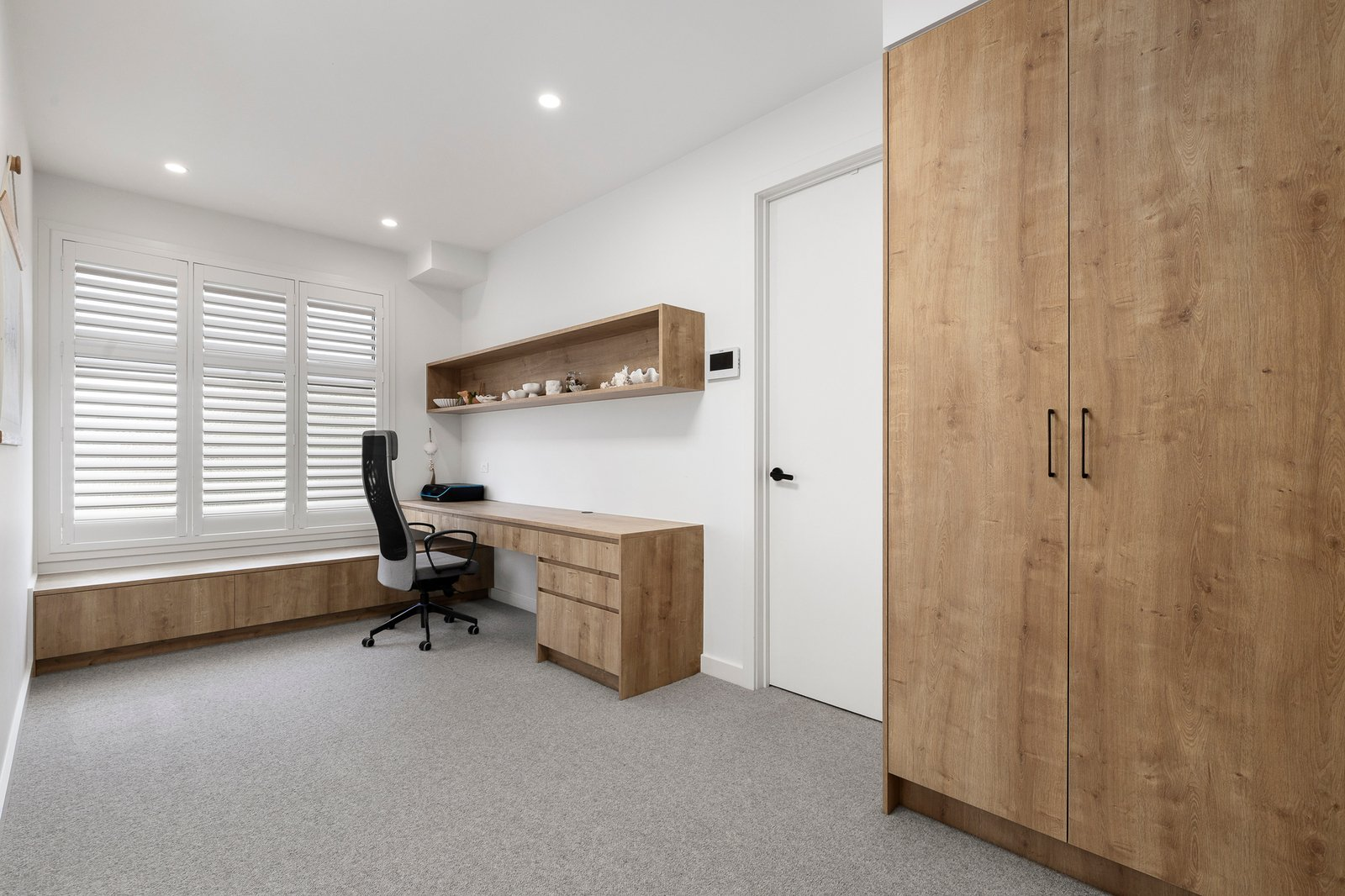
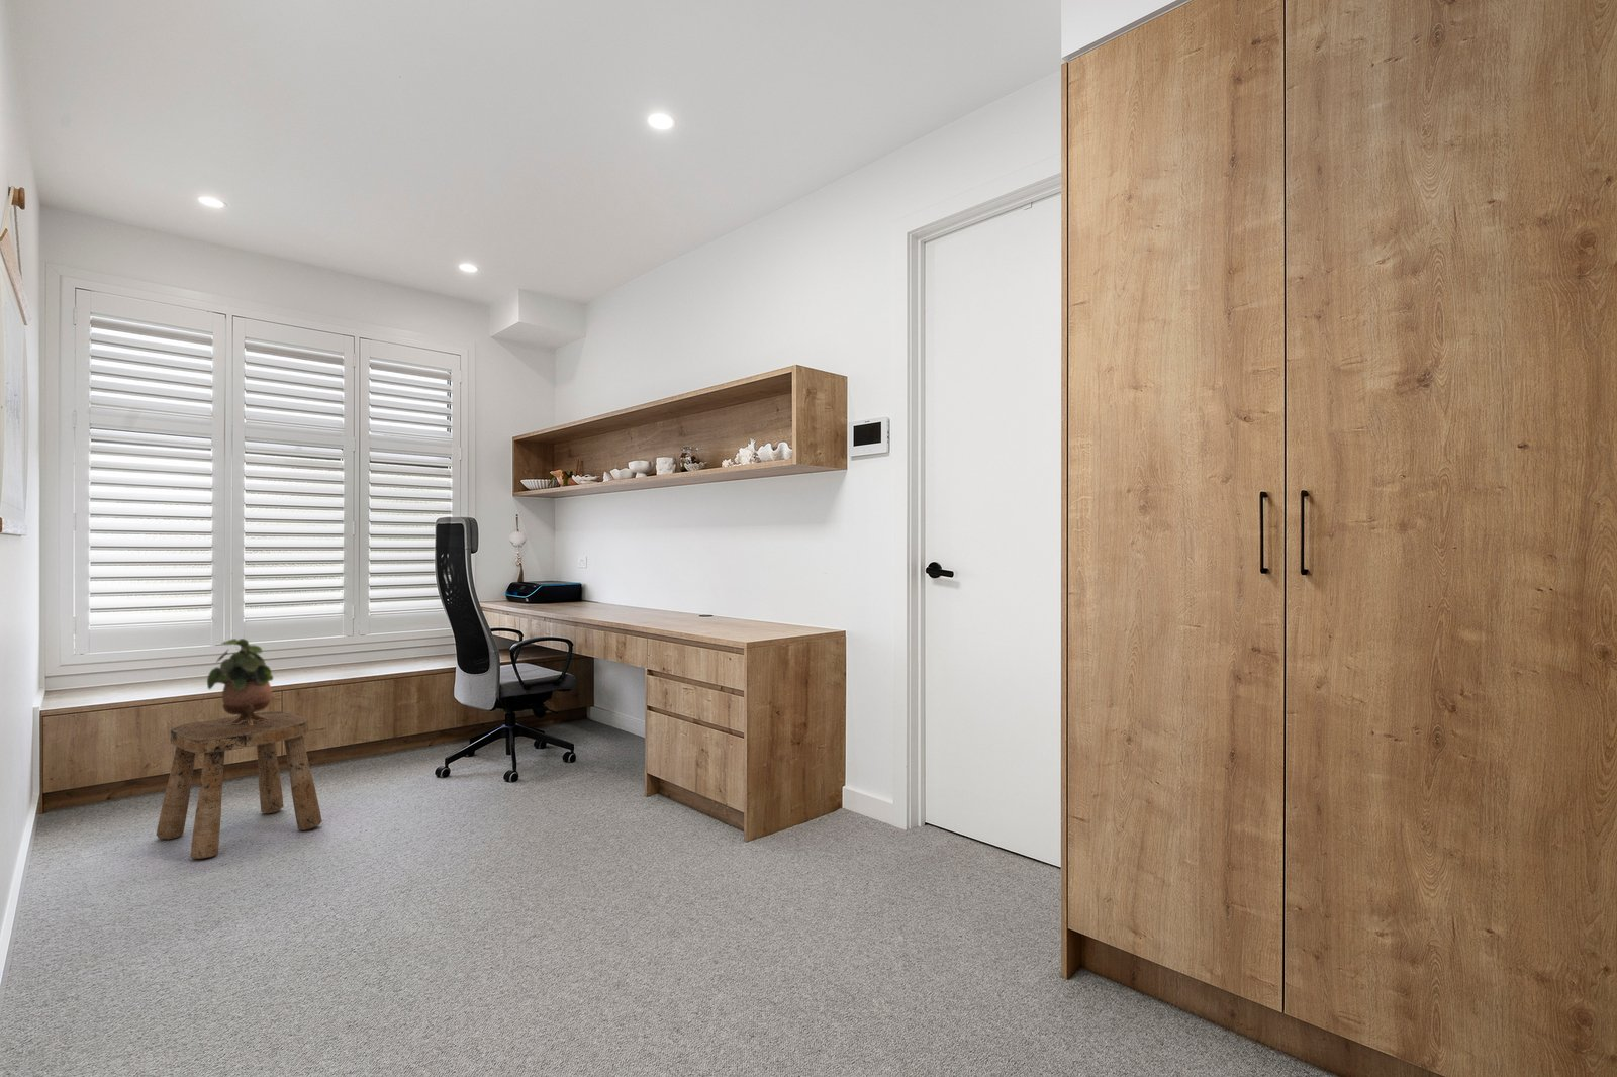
+ stool (222, 778)
+ potted plant (240, 680)
